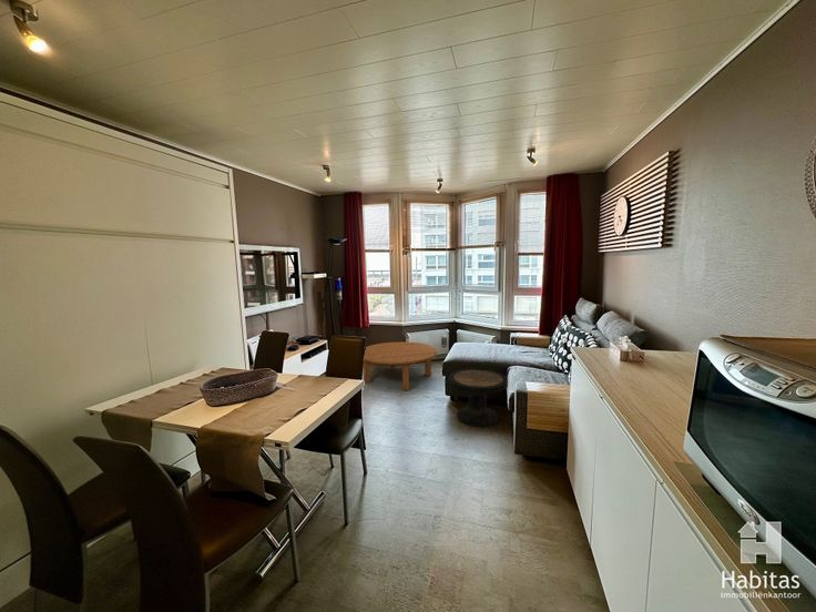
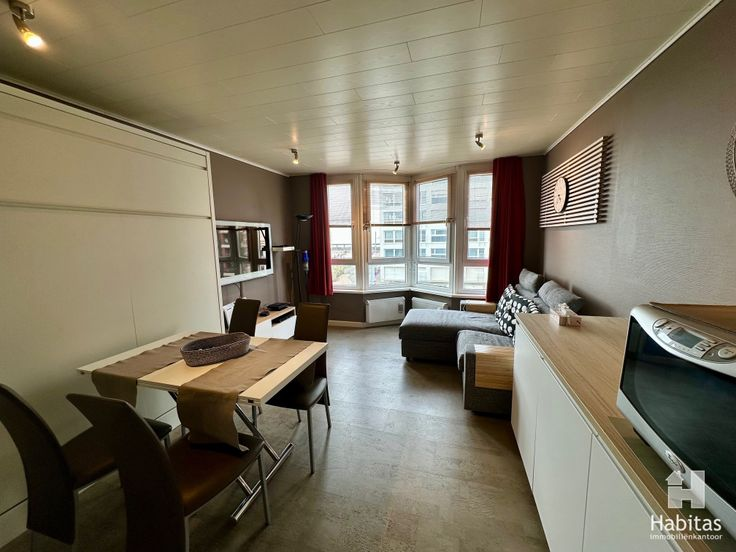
- side table (477, 397)
- coffee table (398, 364)
